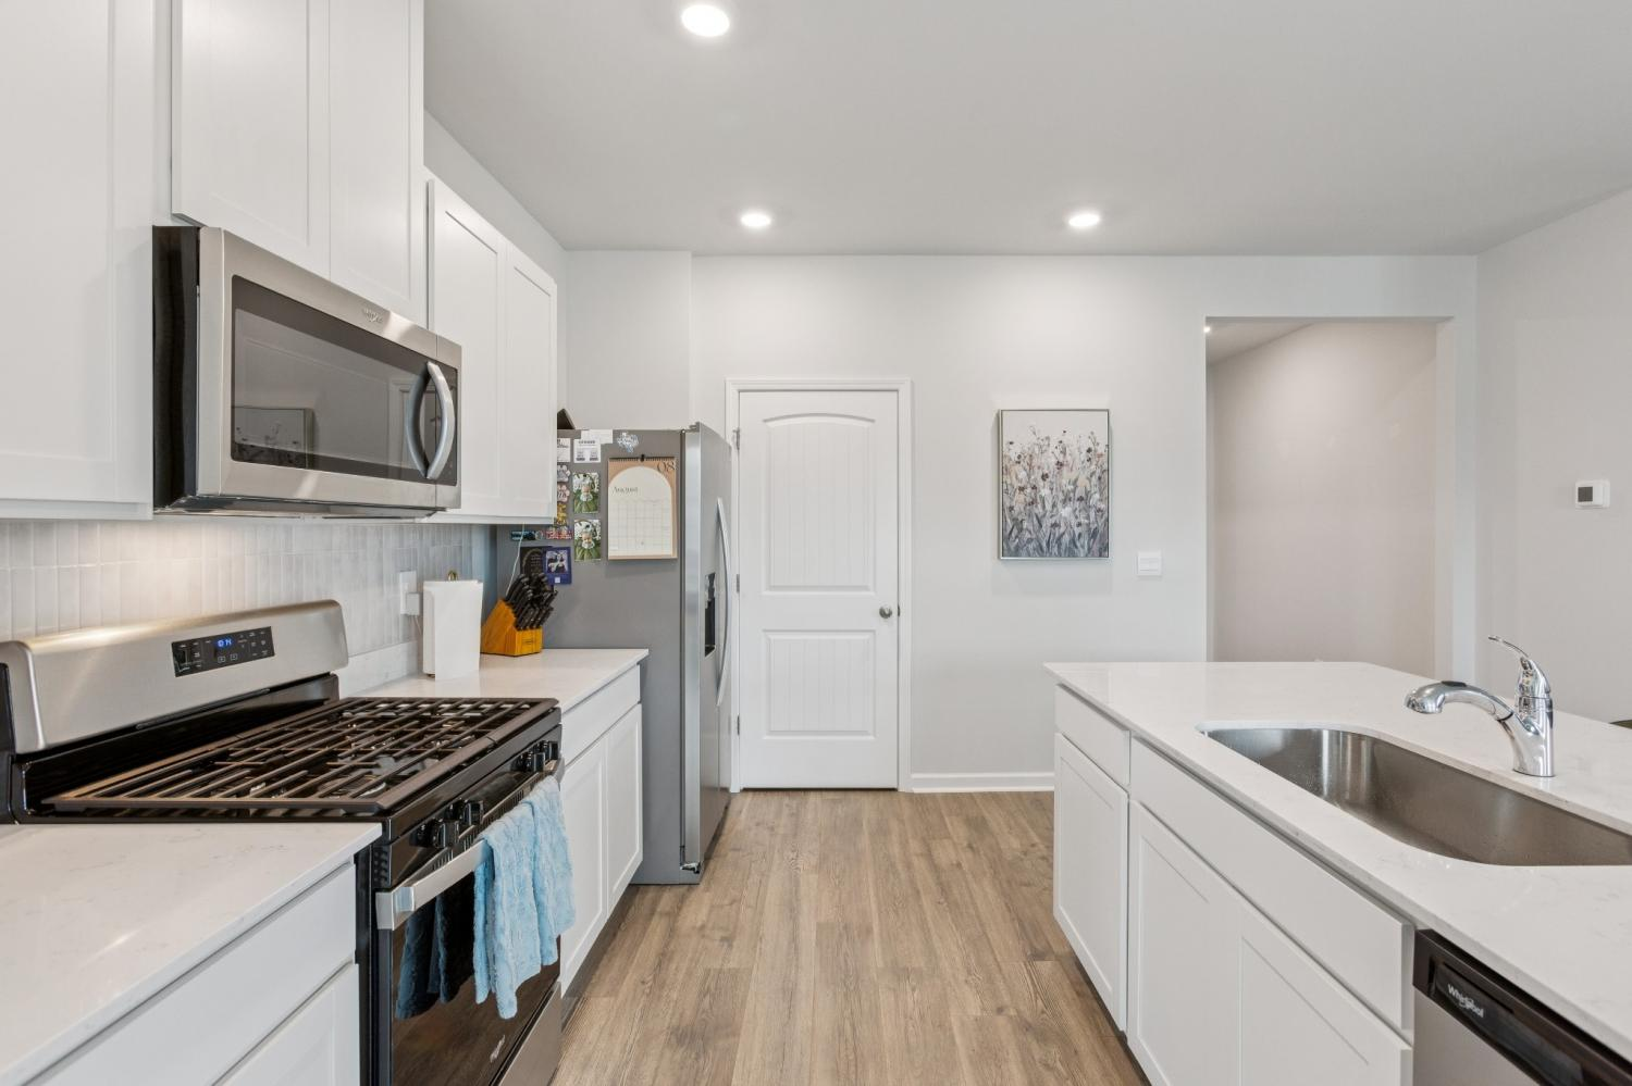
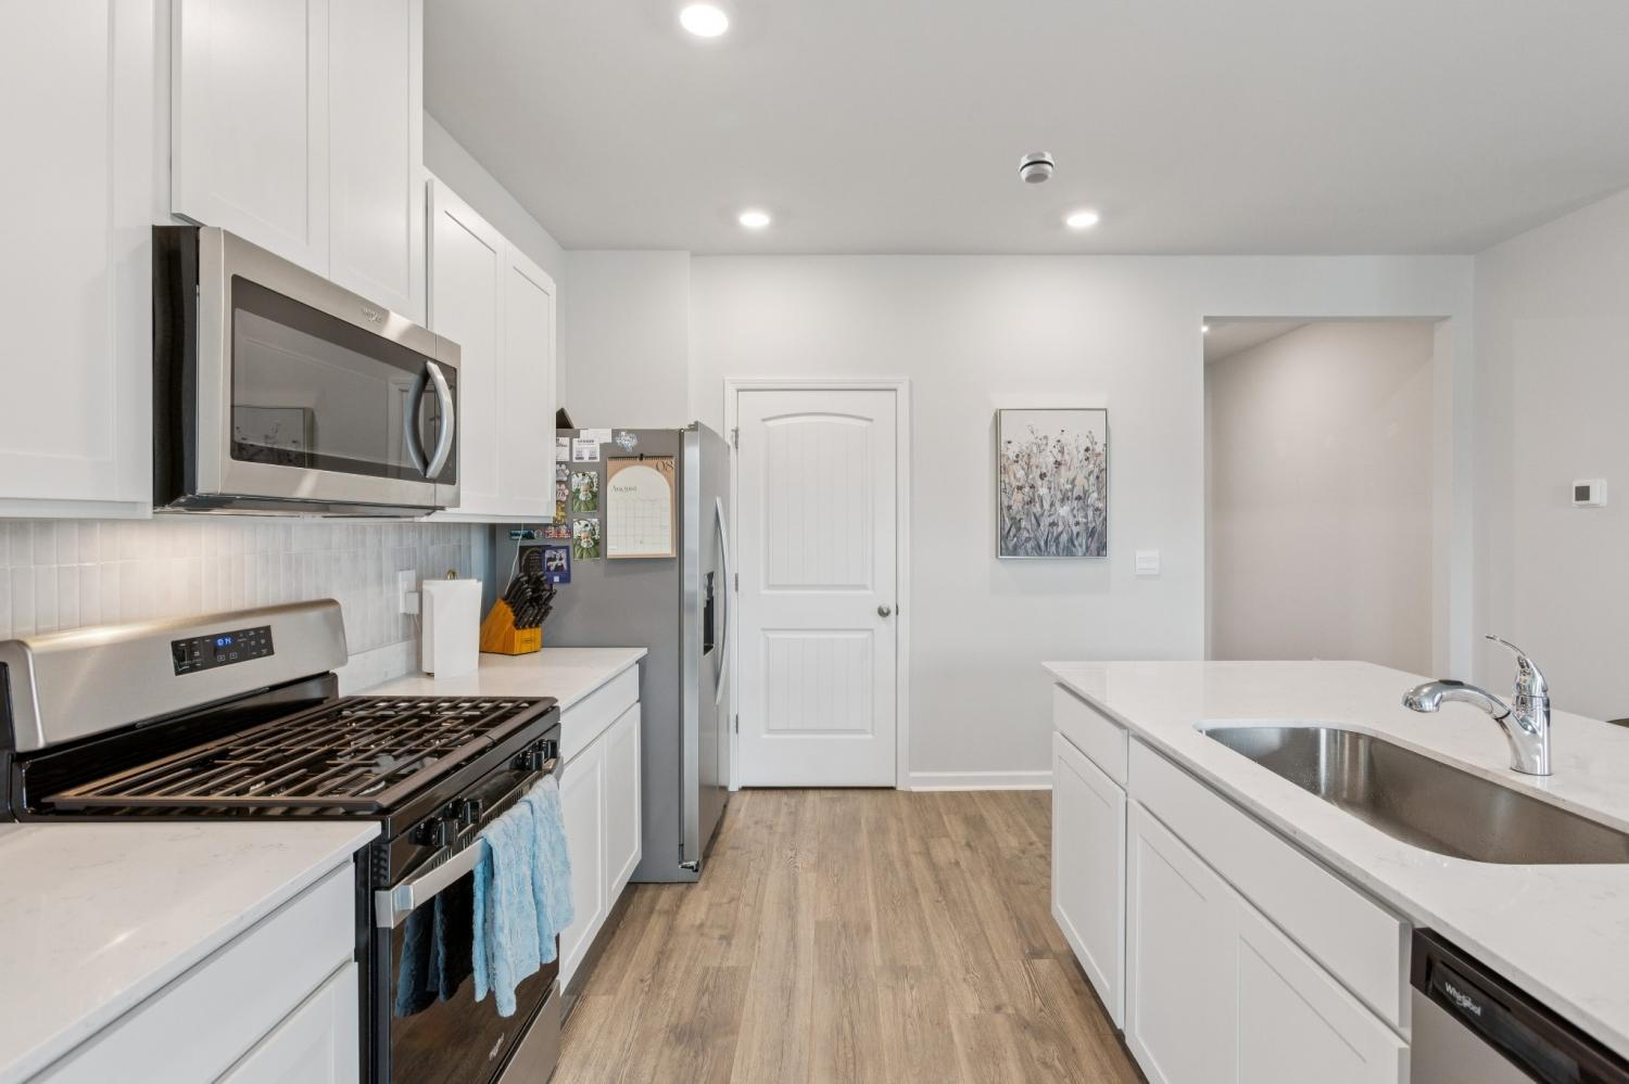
+ smoke detector (1036, 168)
